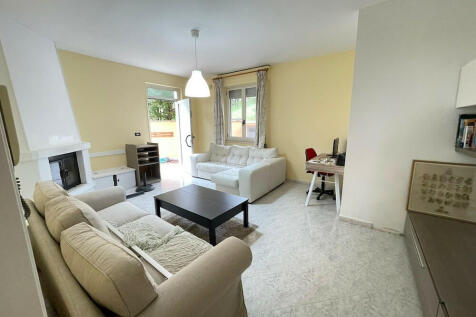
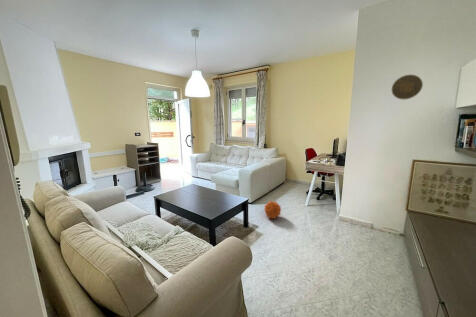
+ ball (272, 209)
+ decorative plate (406, 87)
